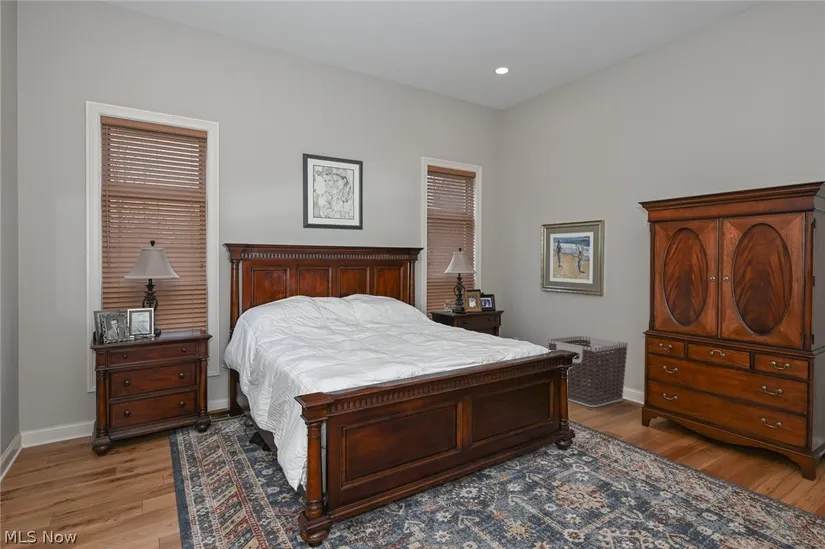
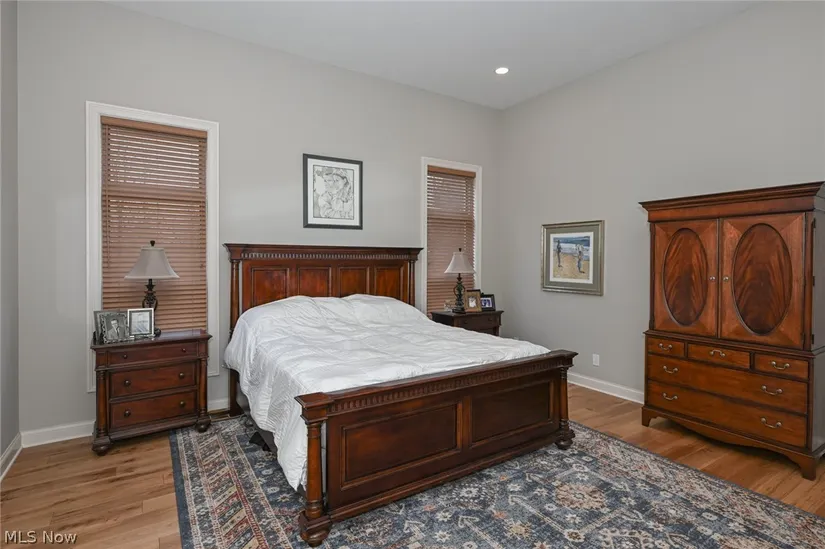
- clothes hamper (586, 369)
